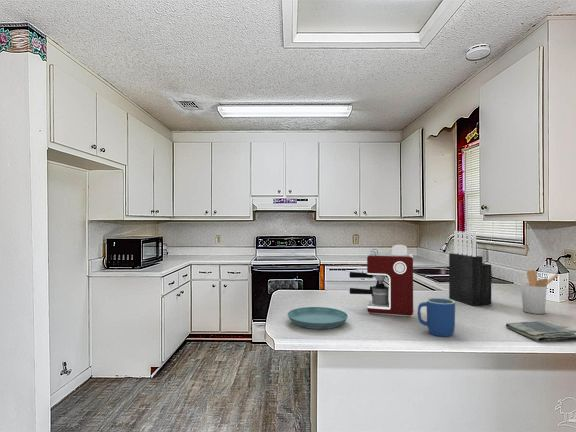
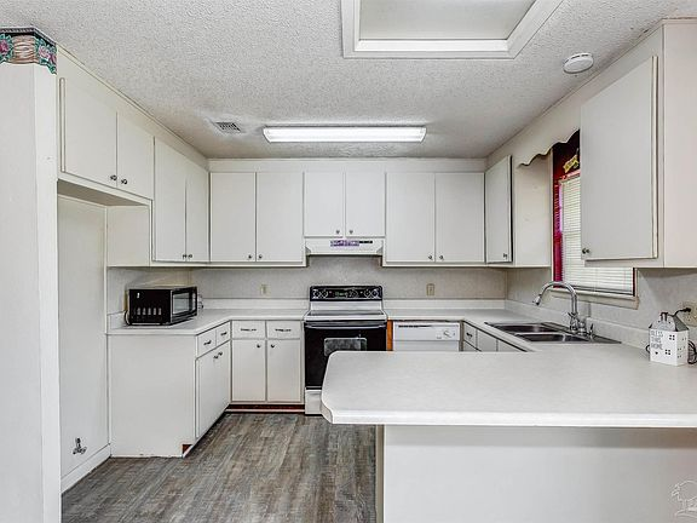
- dish towel (543, 329)
- knife block (471, 266)
- mug (437, 316)
- coffee maker (380, 277)
- saucer (317, 318)
- utensil holder (540, 291)
